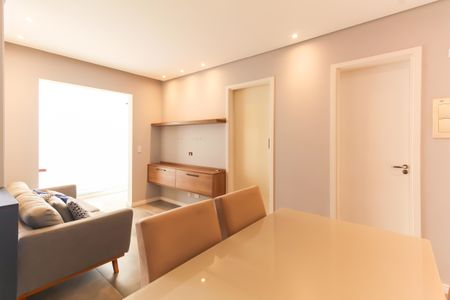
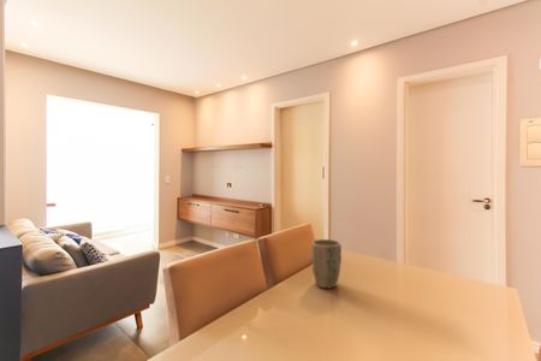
+ plant pot (326, 262)
